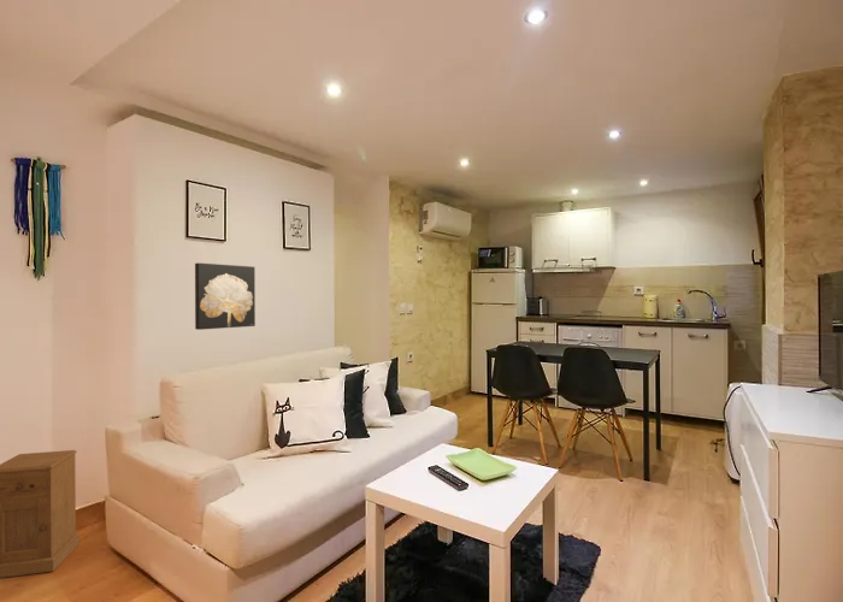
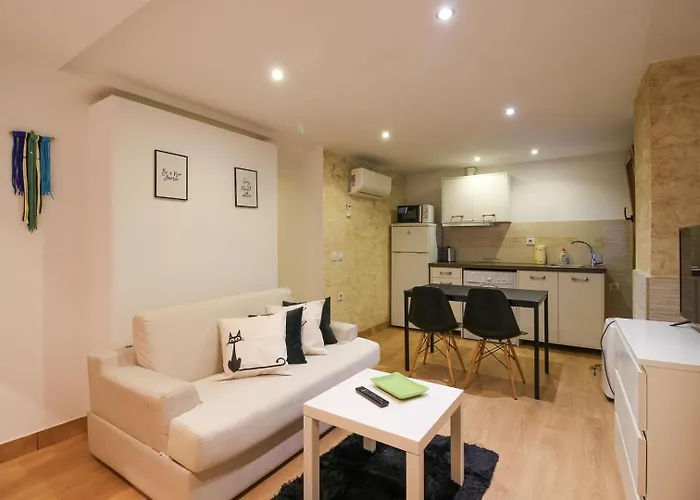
- nightstand (34, 510)
- wall art (226, 296)
